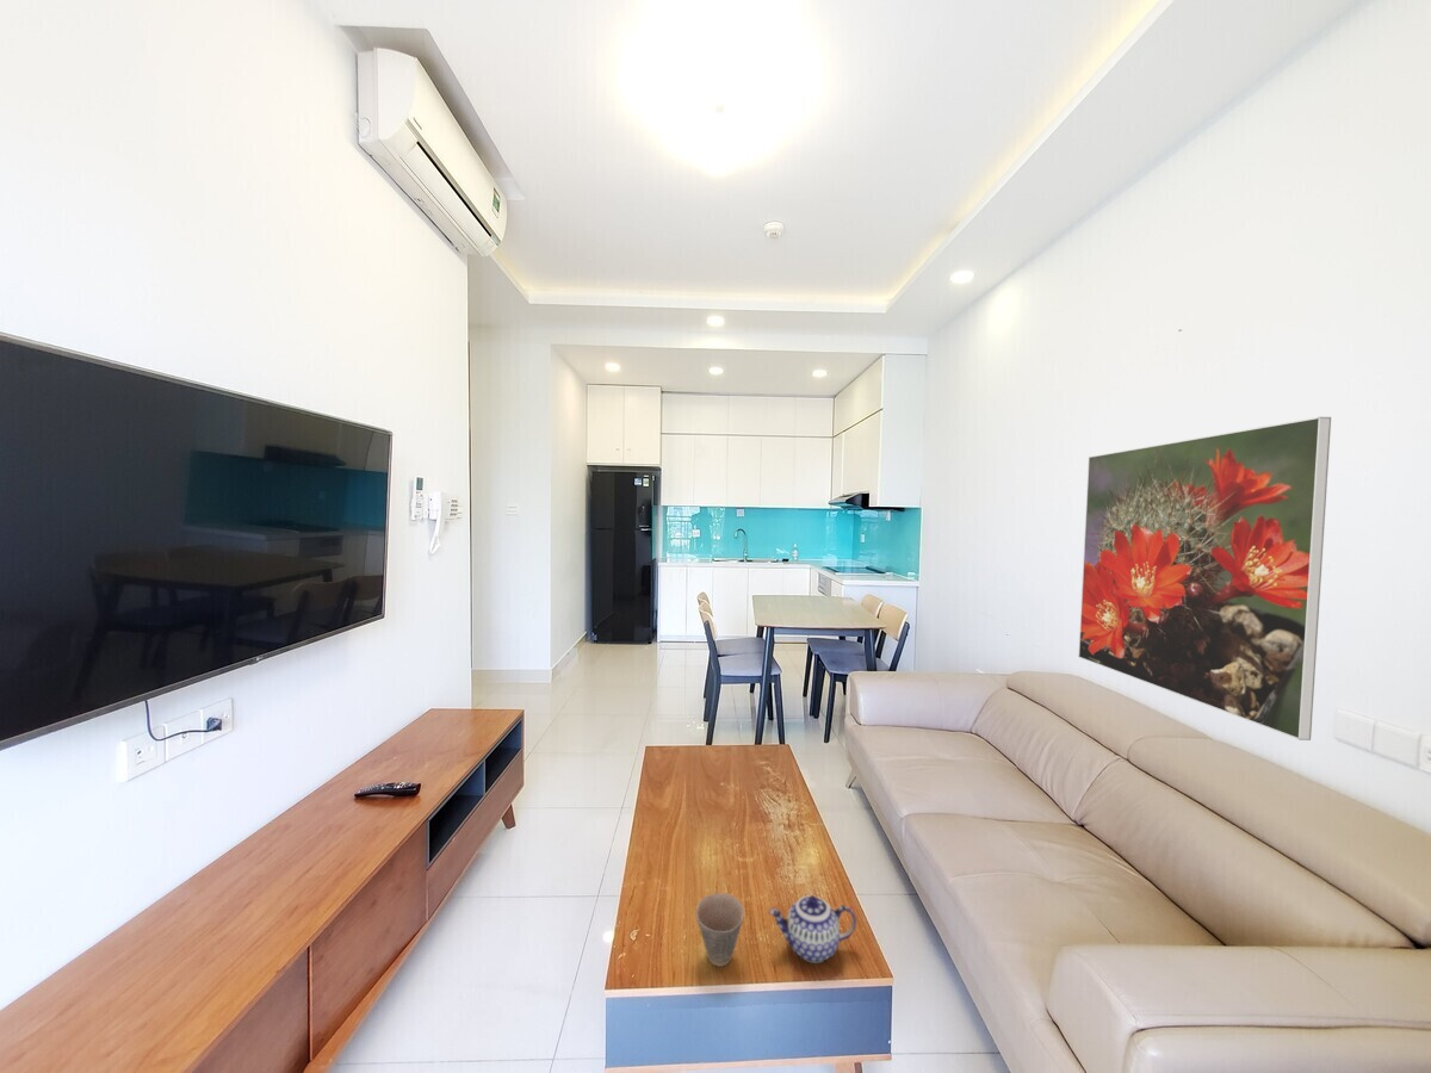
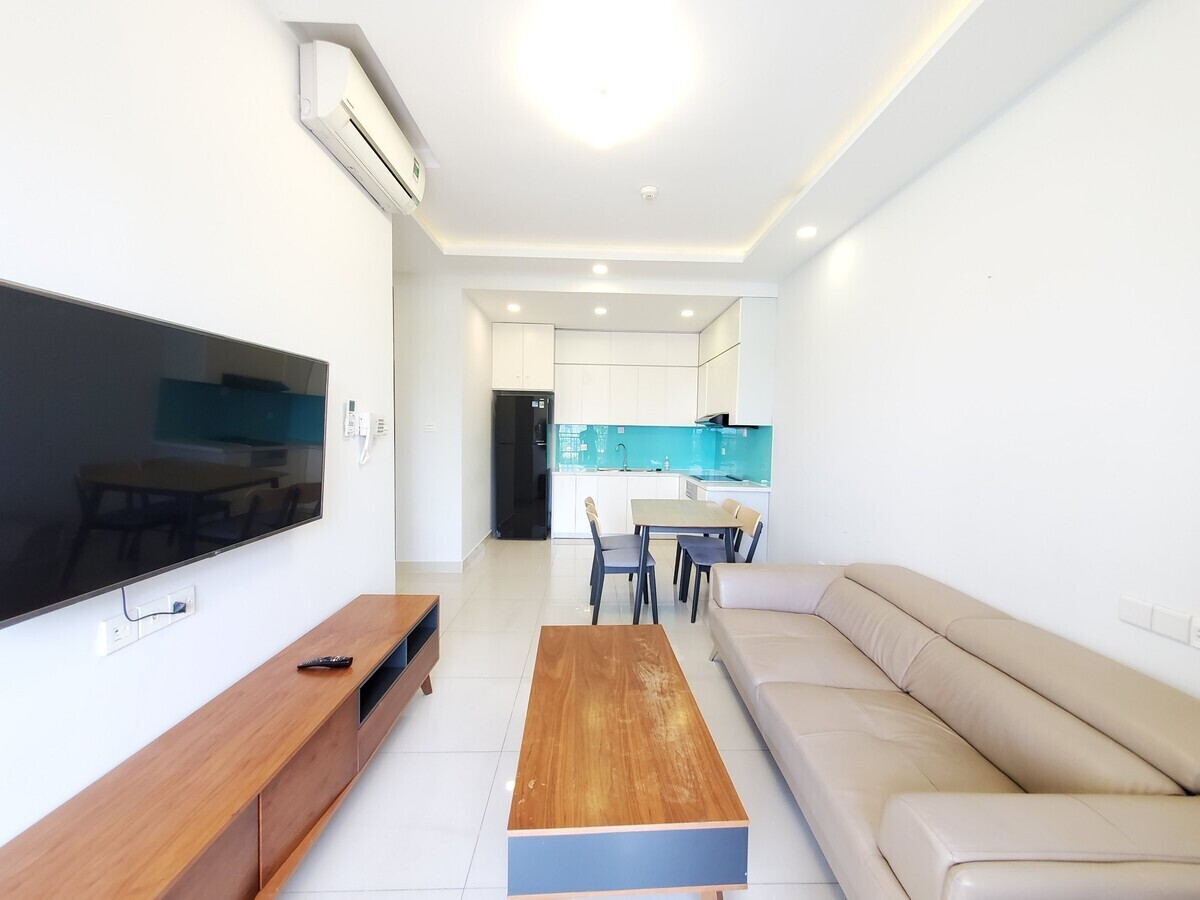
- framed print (1173, 565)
- cup (719, 934)
- teapot (812, 923)
